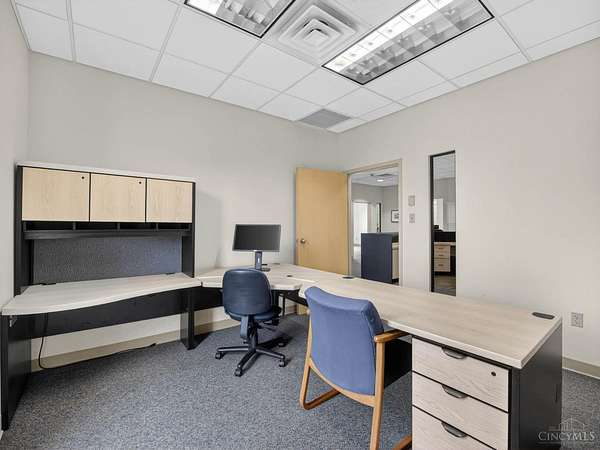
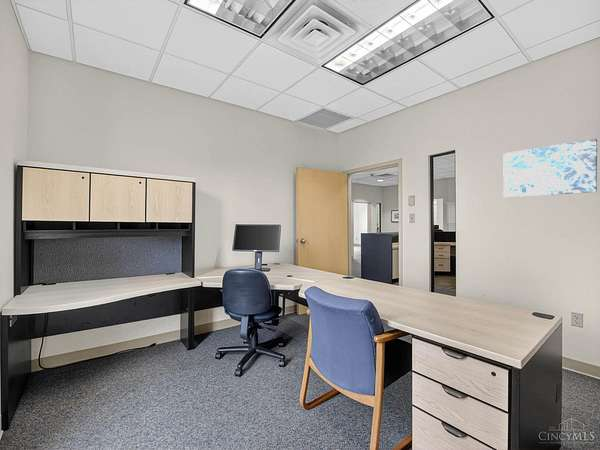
+ wall art (545, 170)
